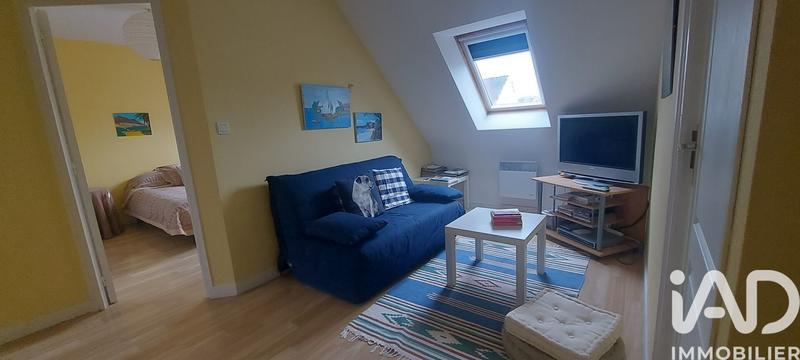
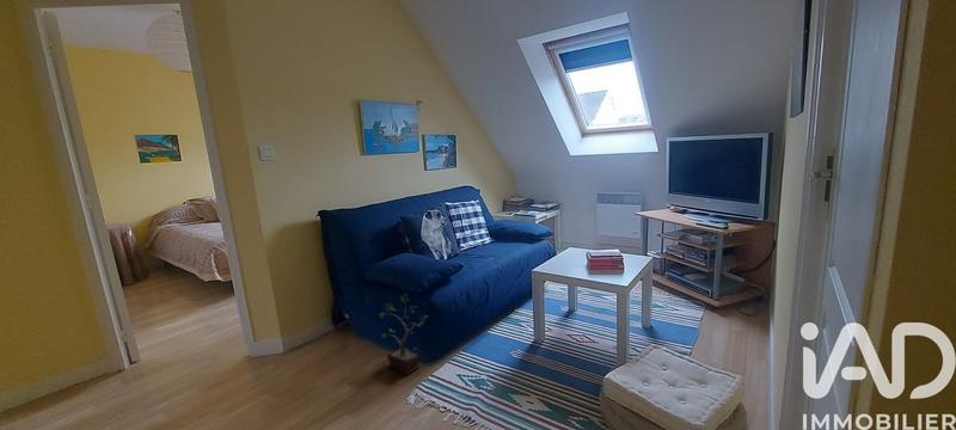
+ potted plant (404, 336)
